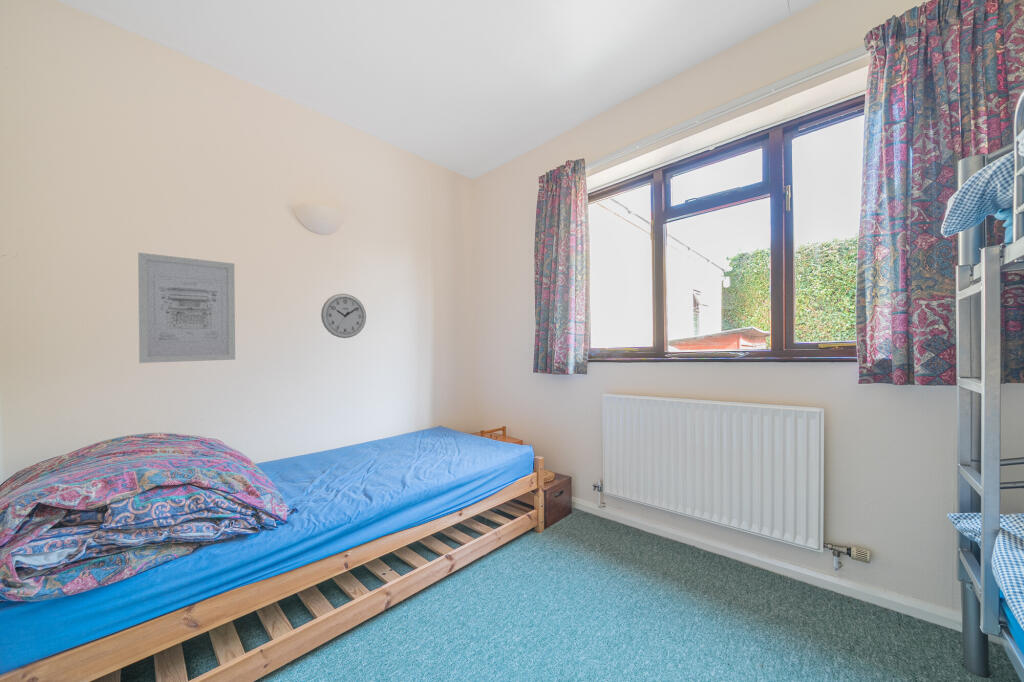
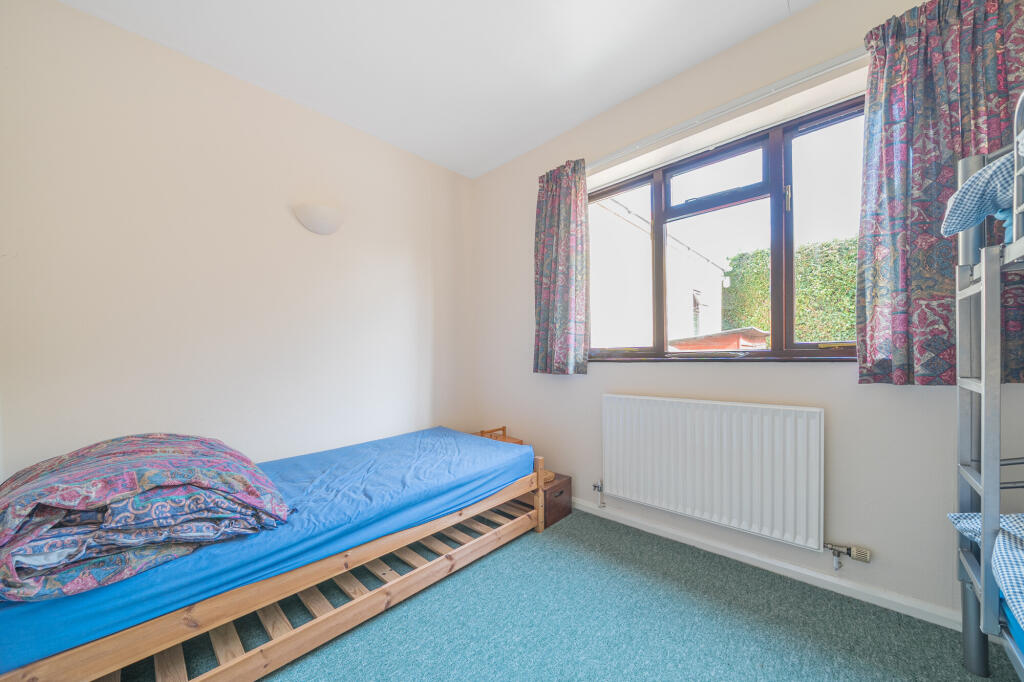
- wall clock (345, 315)
- wall art (190, 309)
